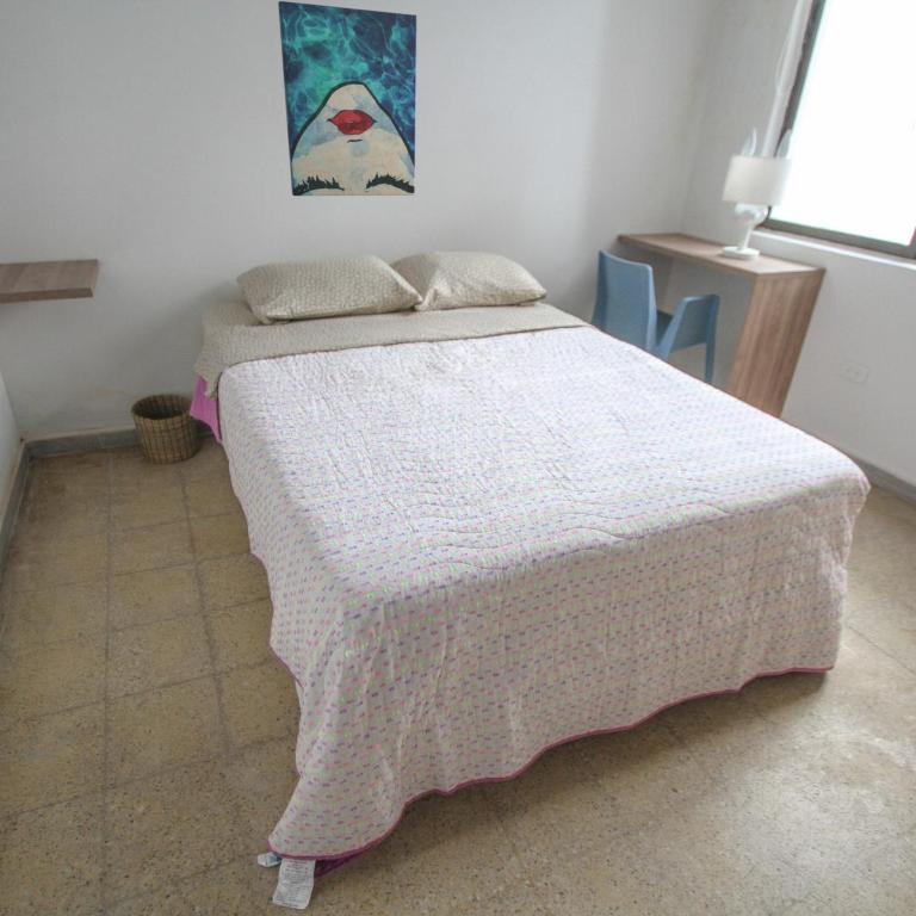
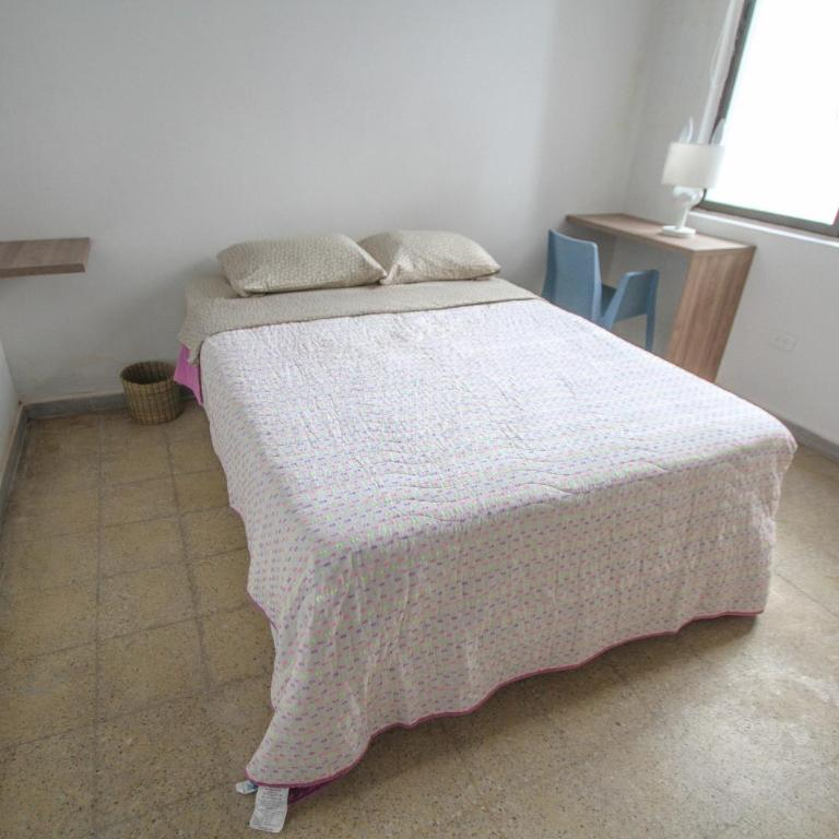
- wall art (352, 107)
